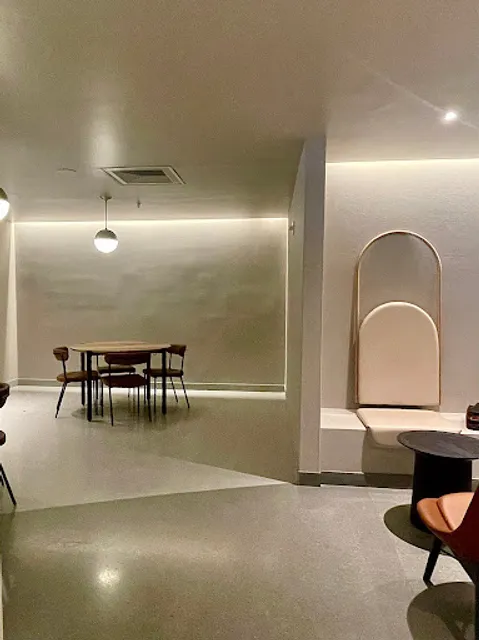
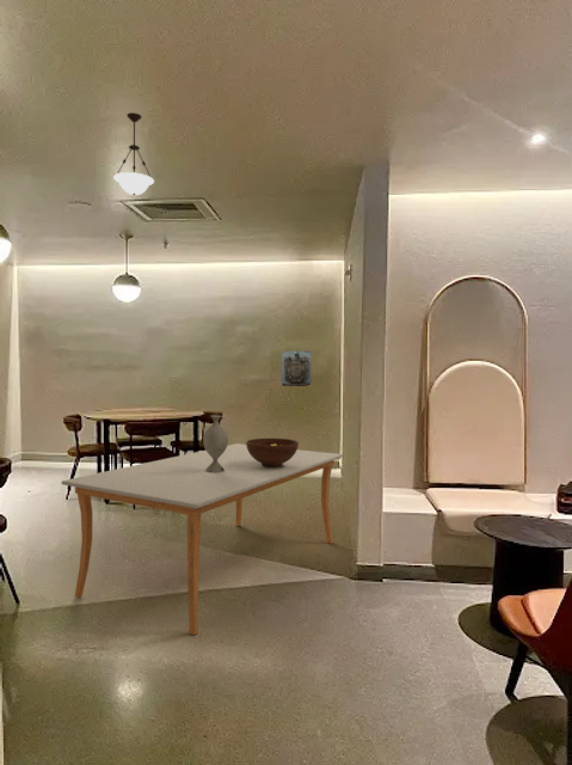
+ pendant light (134, 155)
+ wall sculpture (296, 368)
+ decorative vase (215, 442)
+ dining table (220, 506)
+ fruit bowl (271, 453)
